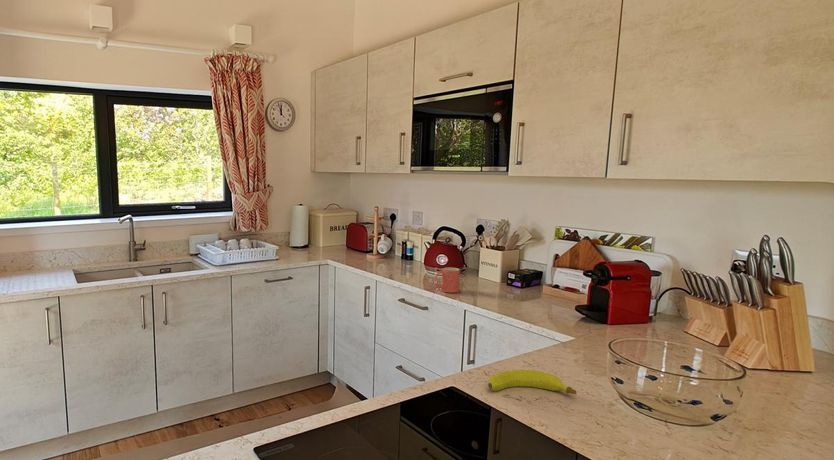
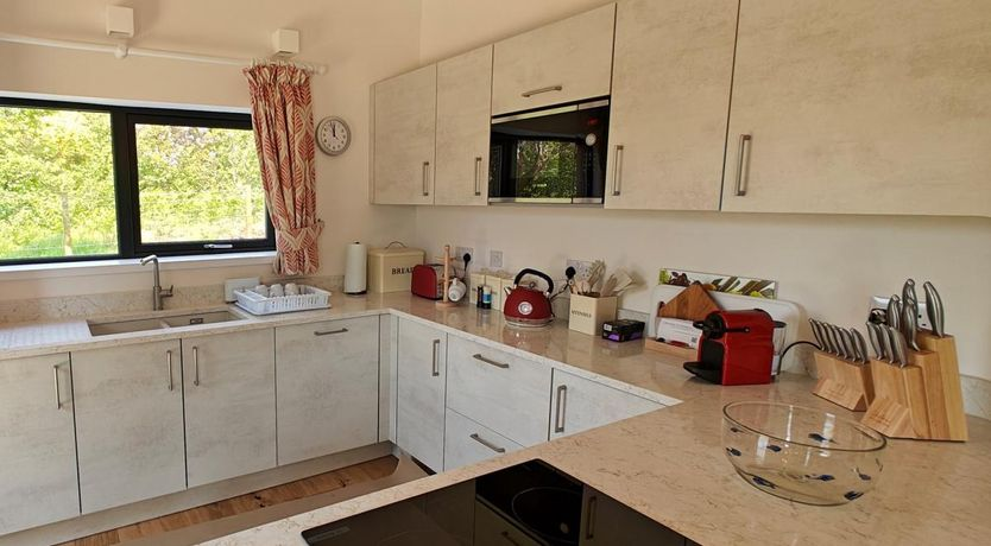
- mug (447, 280)
- fruit (528, 384)
